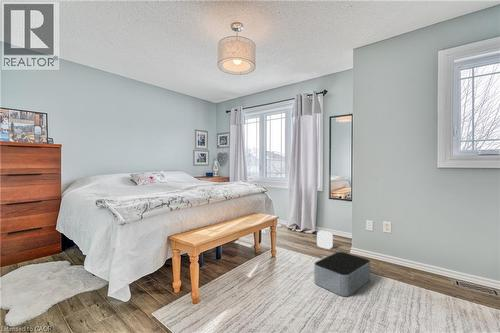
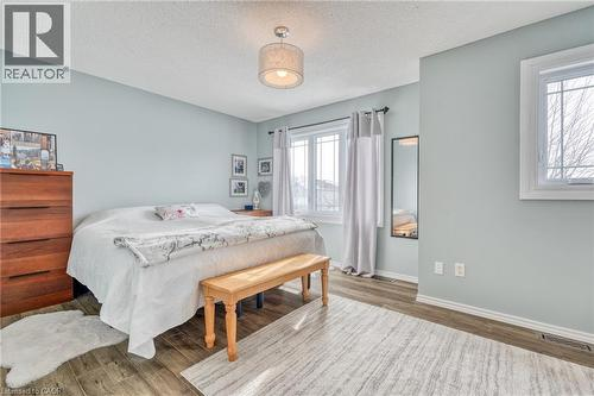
- storage bin (342, 271)
- speaker (324, 239)
